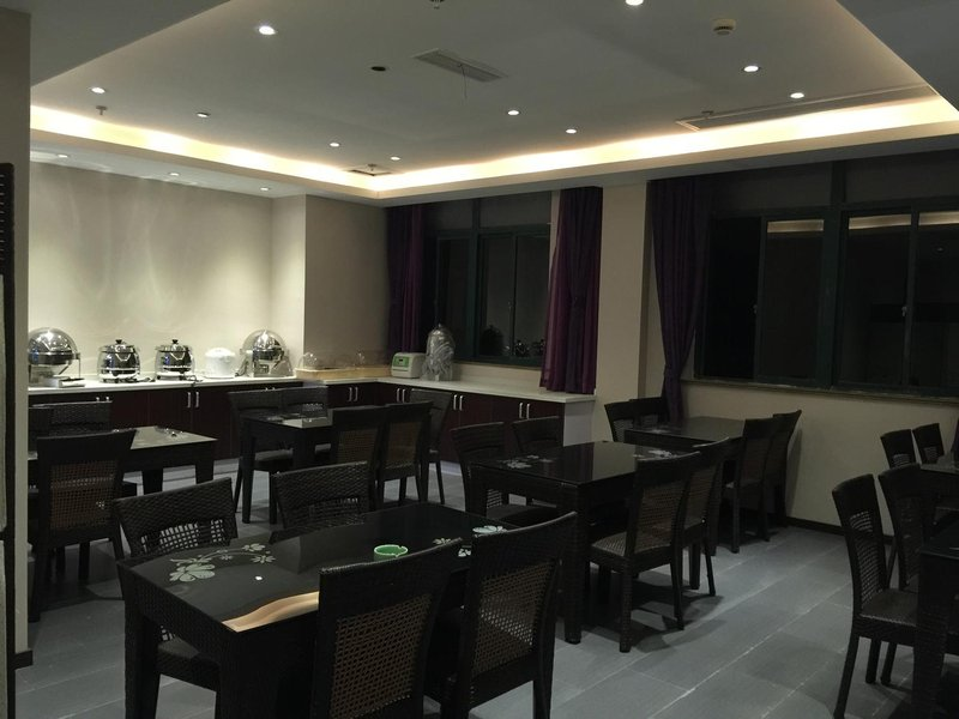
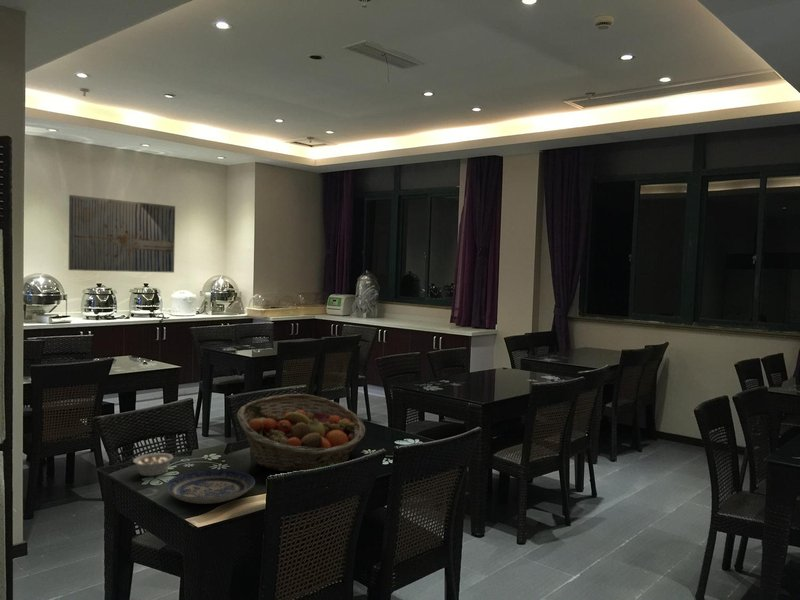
+ wall art (124, 236)
+ legume (154, 463)
+ fruit basket (302, 431)
+ plate (210, 488)
